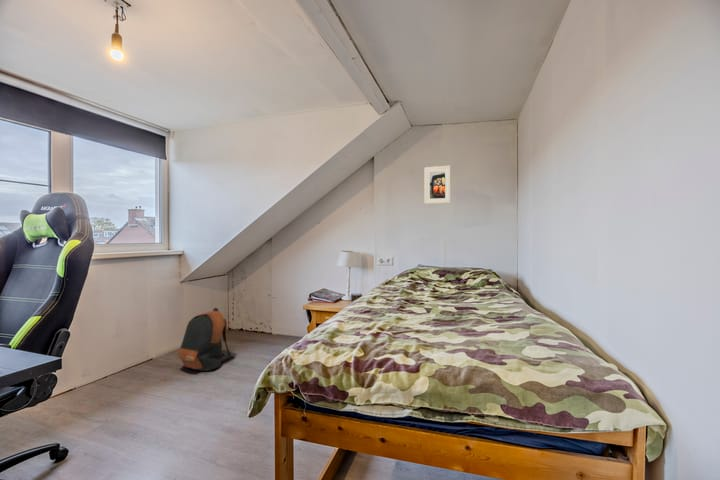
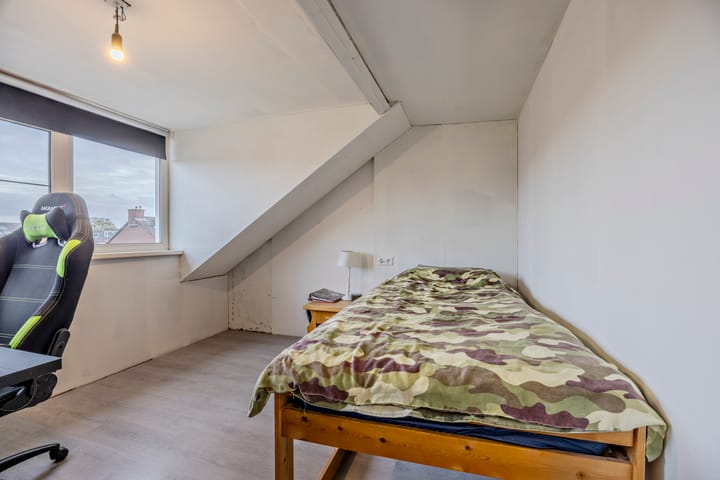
- backpack (207, 336)
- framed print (437, 185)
